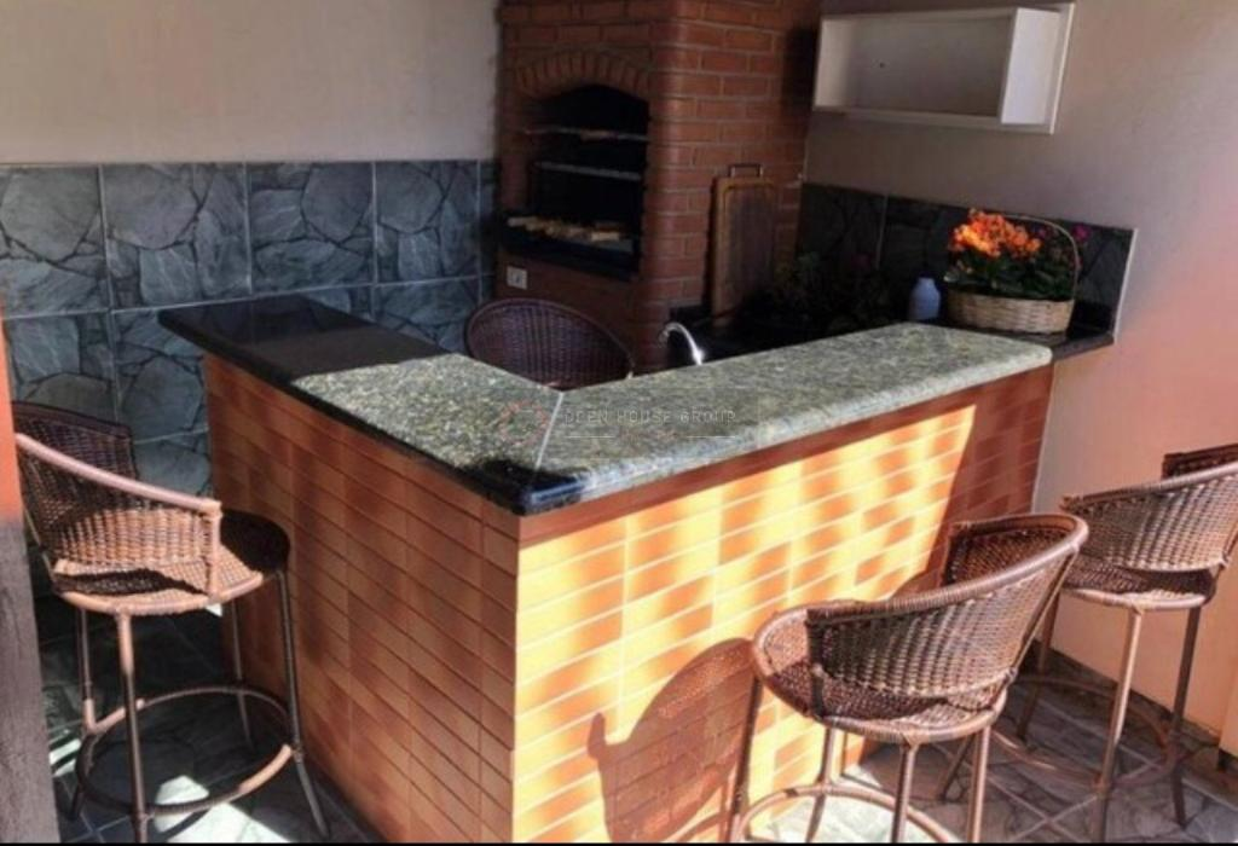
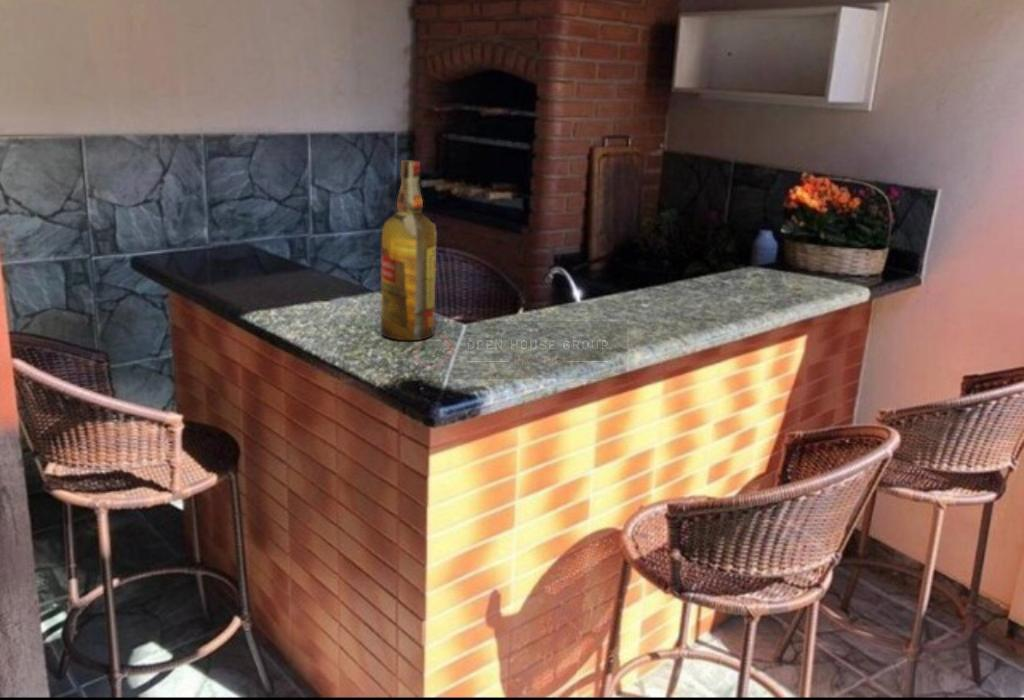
+ liquor bottle (409, 249)
